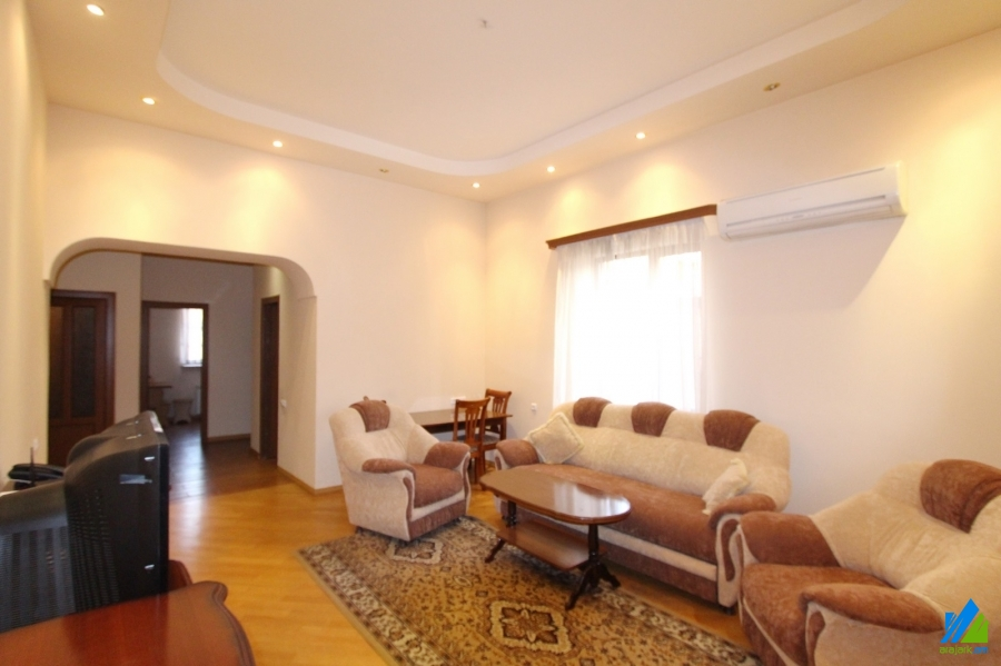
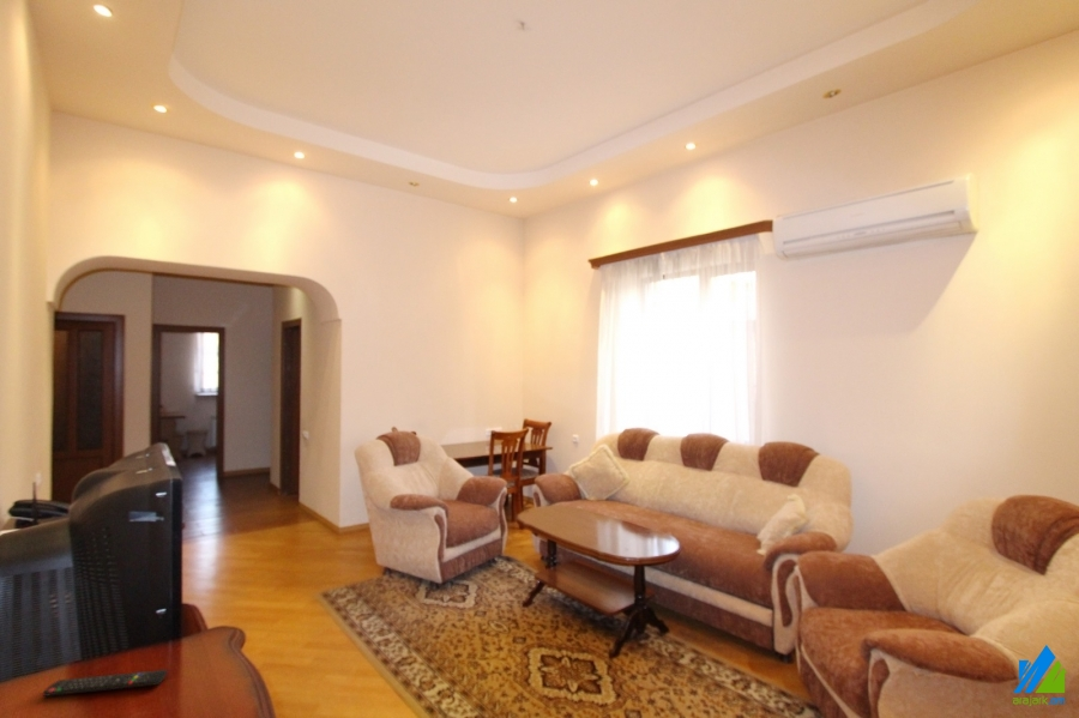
+ remote control (106, 683)
